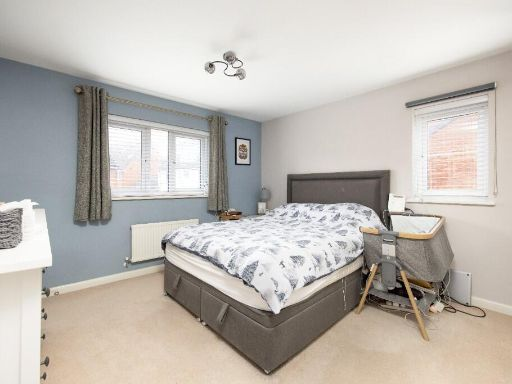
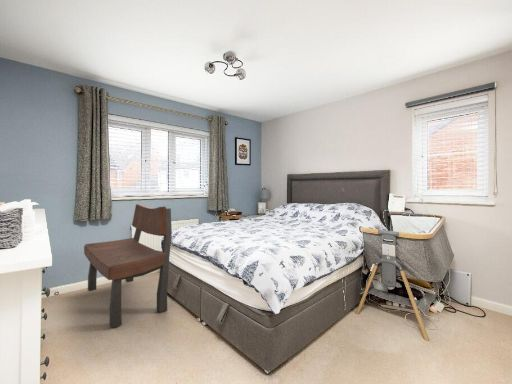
+ bench (127, 251)
